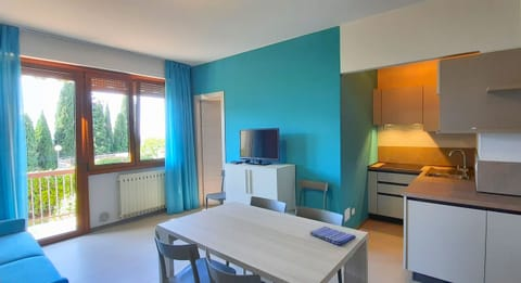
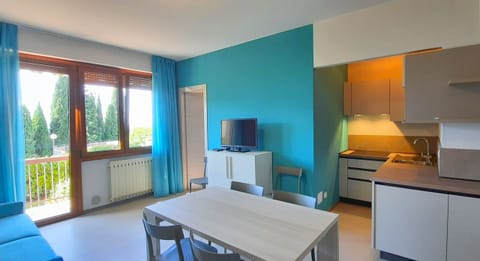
- dish towel (332, 234)
